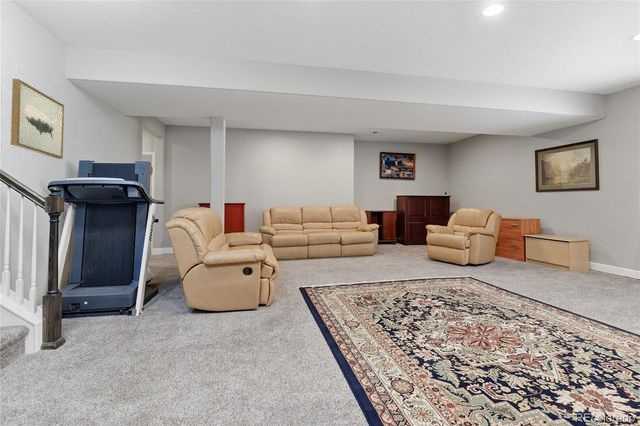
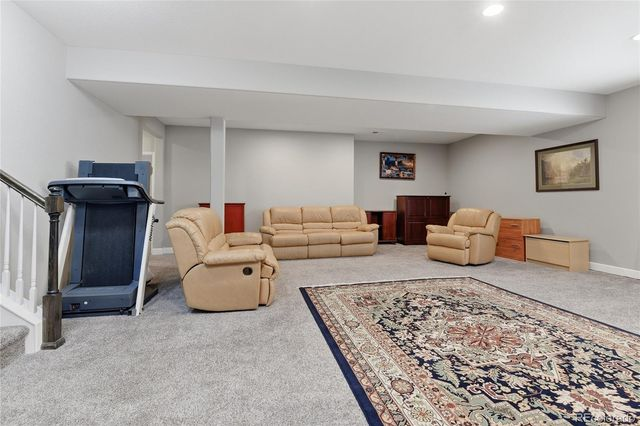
- wall art (40, 122)
